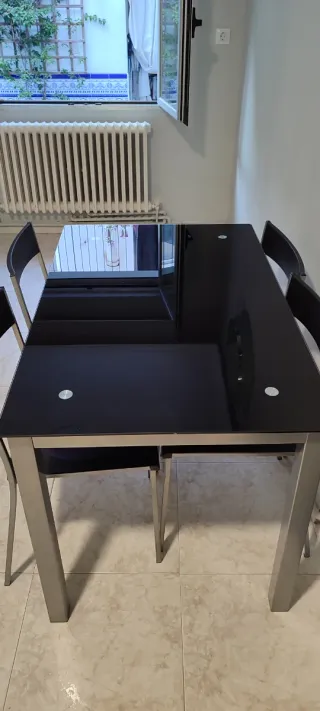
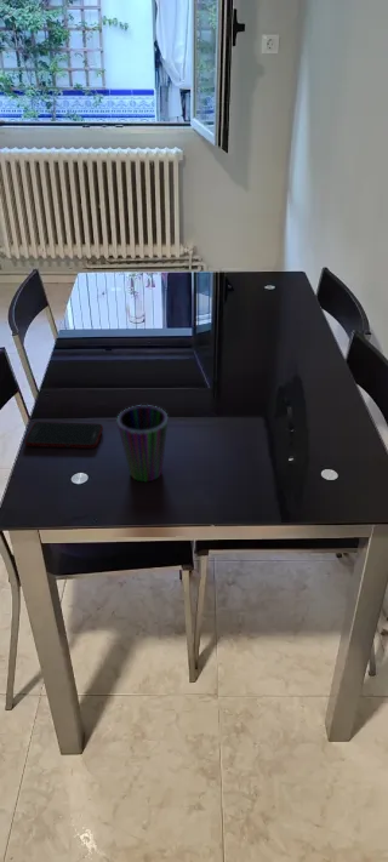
+ cell phone (64, 434)
+ cup (144, 445)
